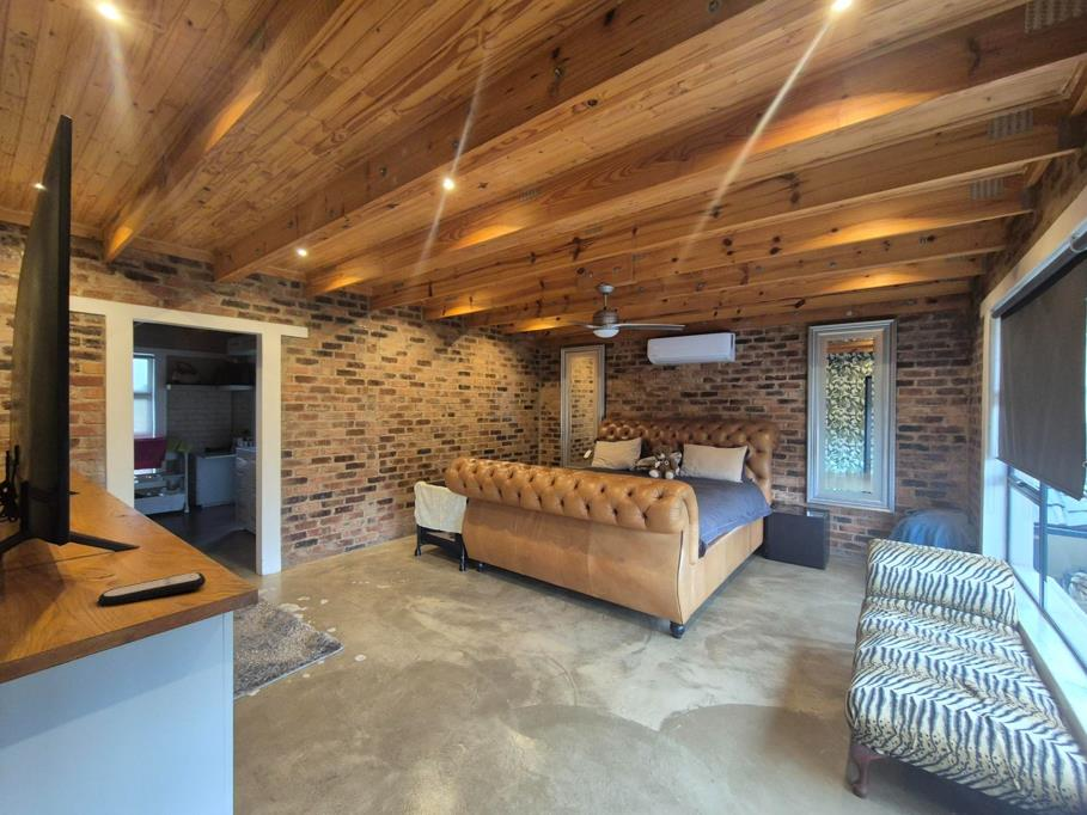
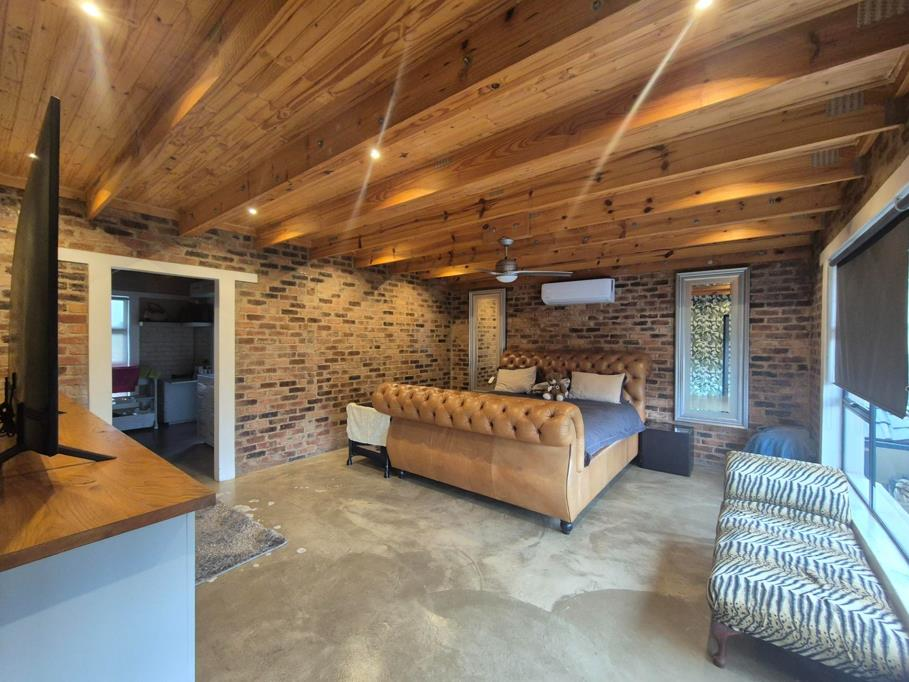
- remote control (154, 588)
